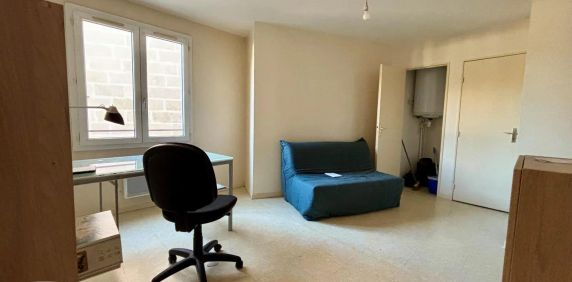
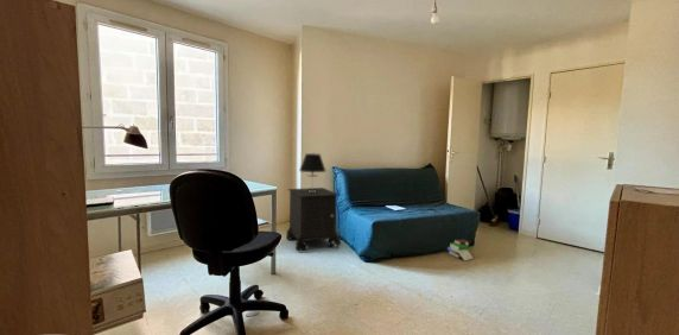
+ nightstand (312, 216)
+ book (462, 248)
+ table lamp (312, 172)
